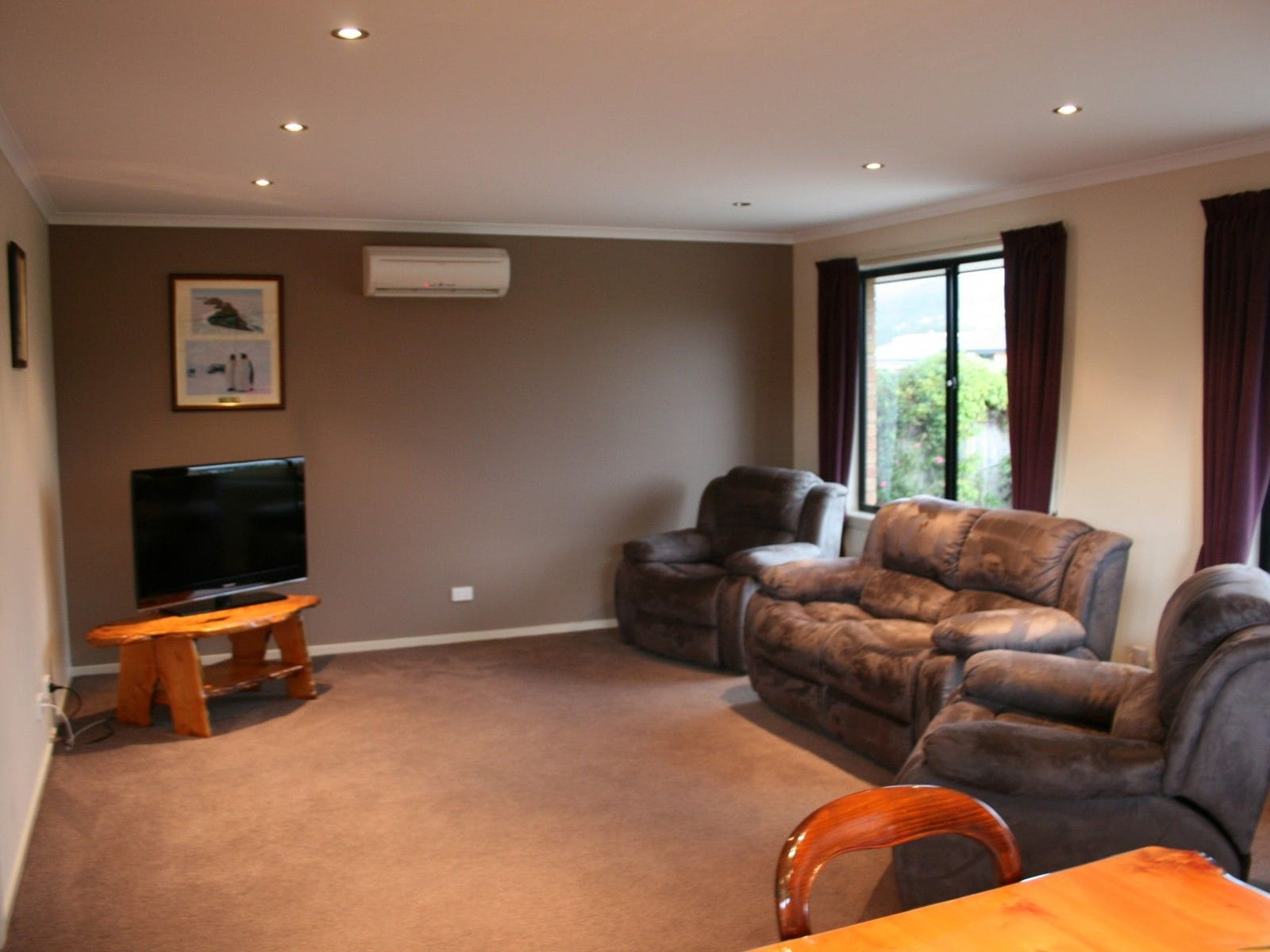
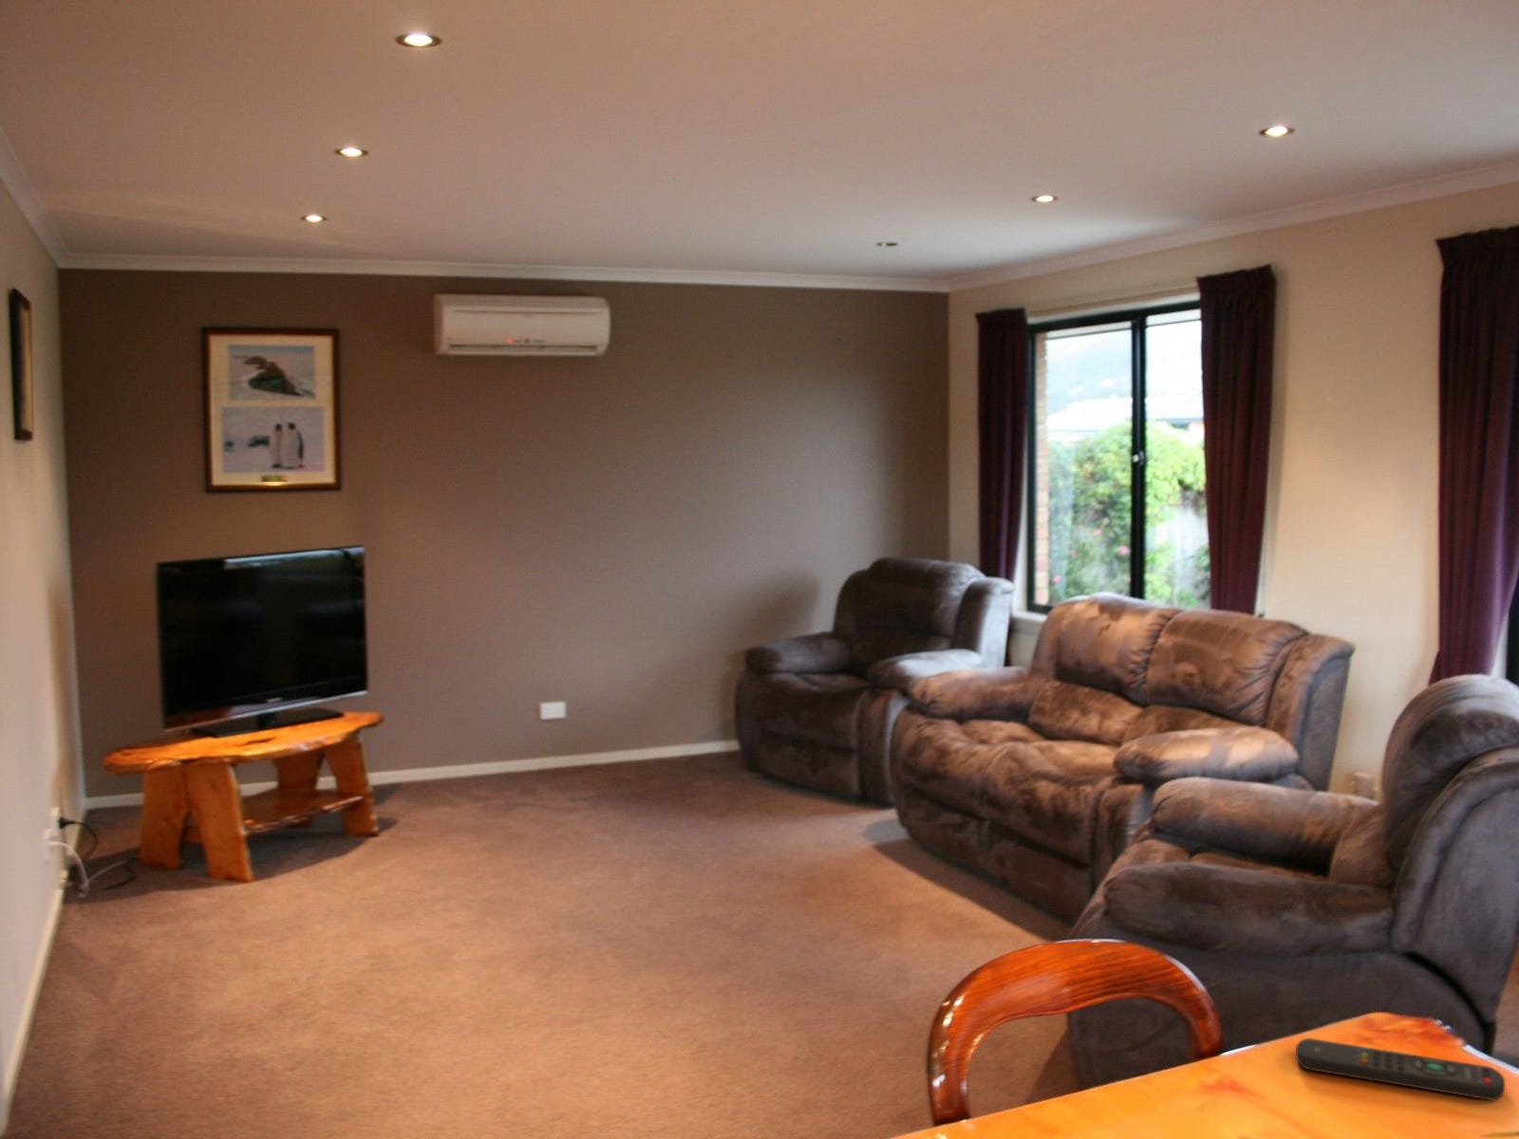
+ remote control (1397, 1067)
